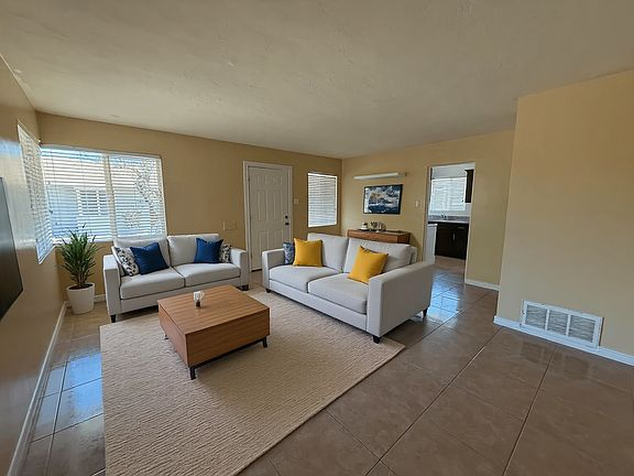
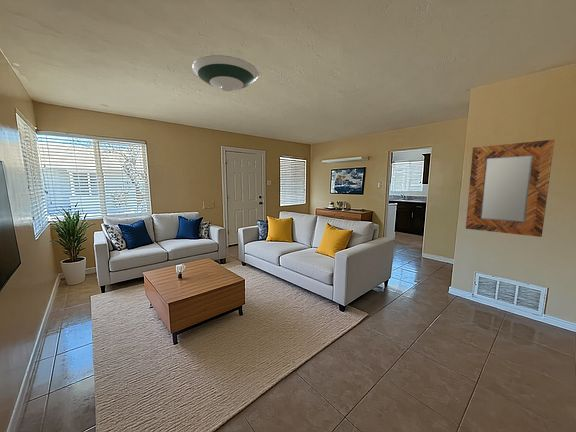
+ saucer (226, 81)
+ home mirror (505, 189)
